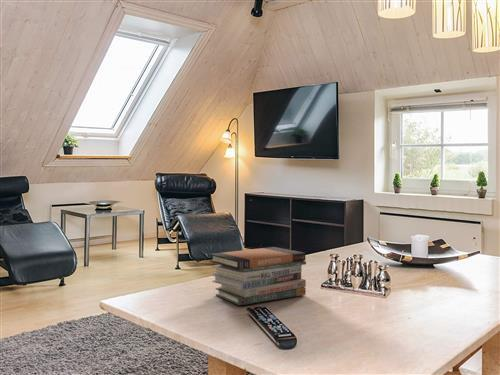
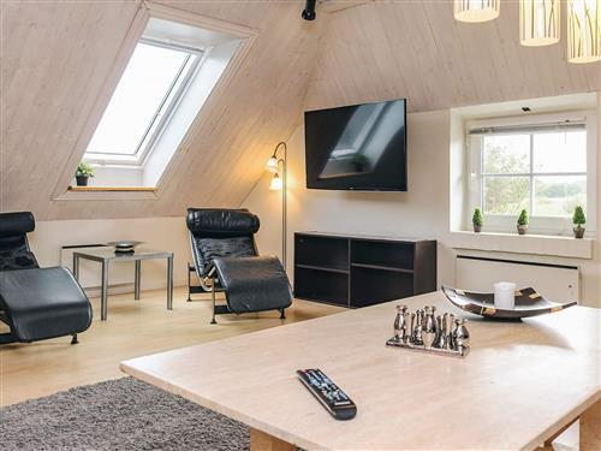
- book stack (258, 274)
